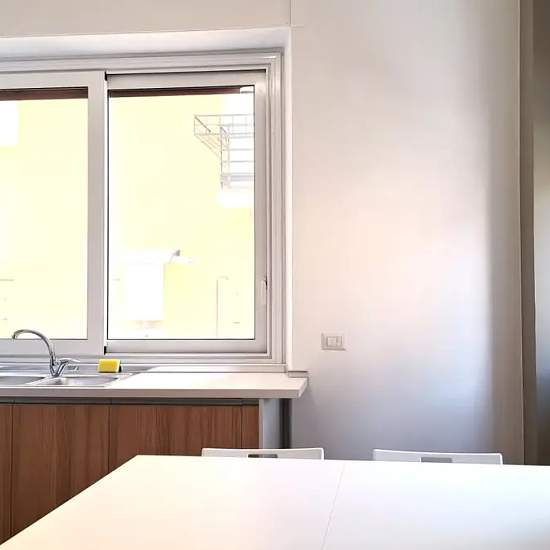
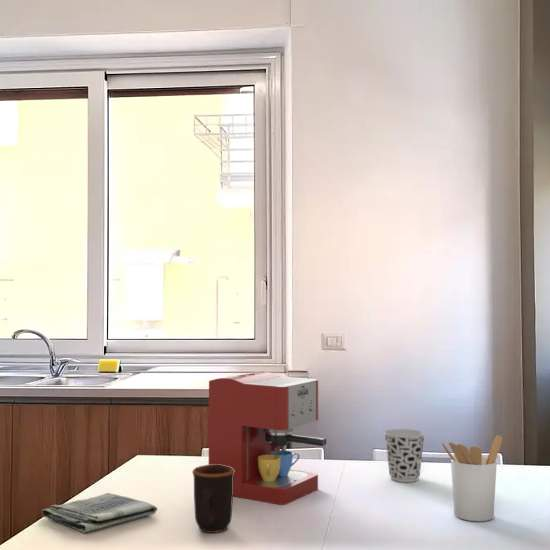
+ coffee maker (263, 432)
+ cup (404, 455)
+ dish towel (98, 508)
+ mug (211, 501)
+ utensil holder (471, 476)
